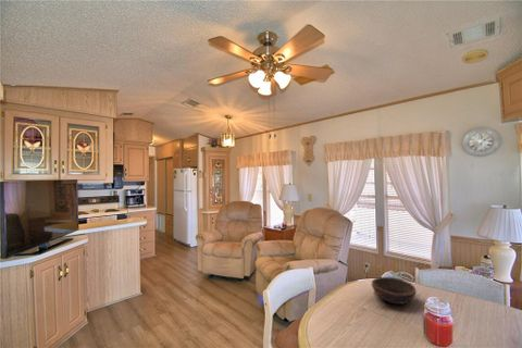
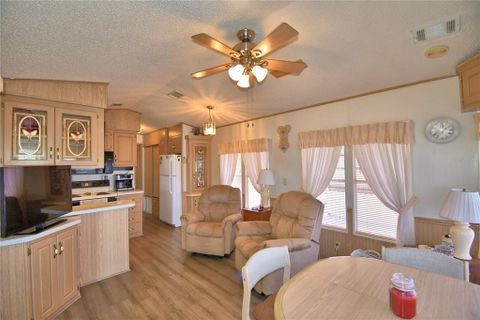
- bowl (393, 291)
